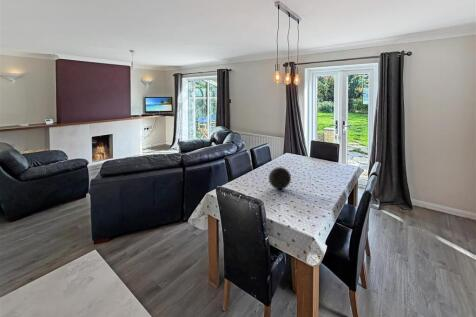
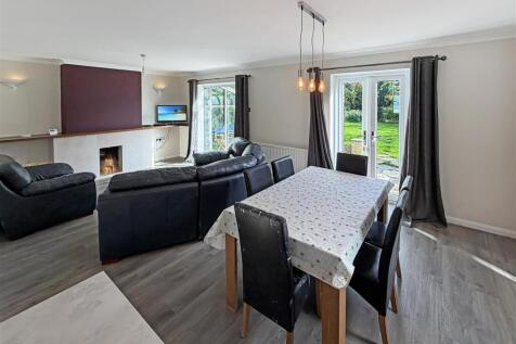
- decorative orb (279, 178)
